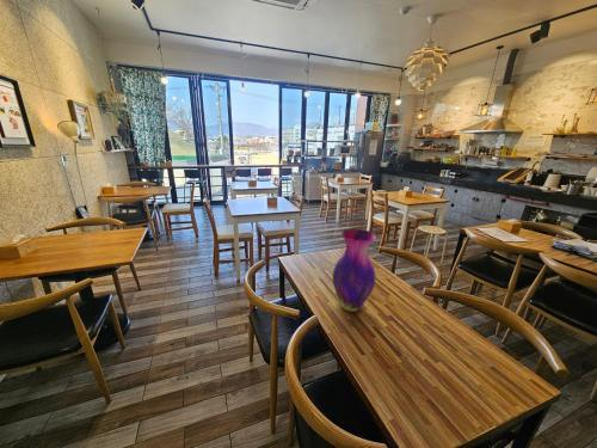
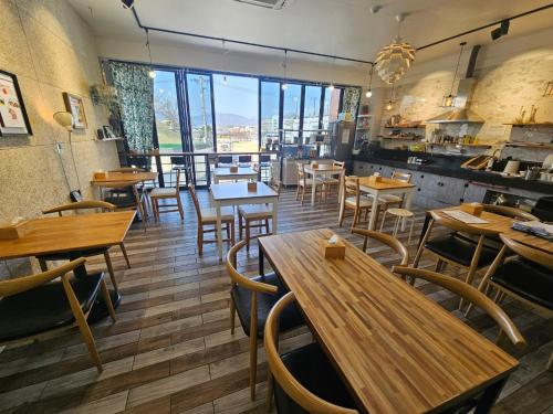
- vase (353, 271)
